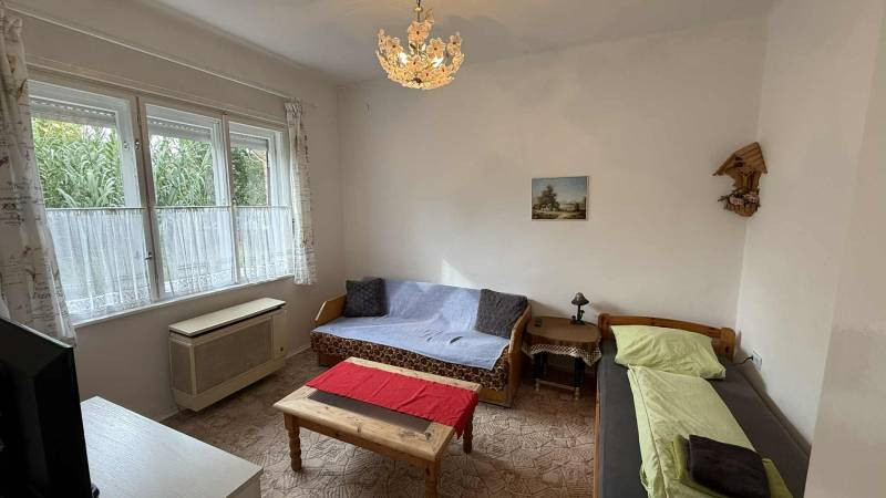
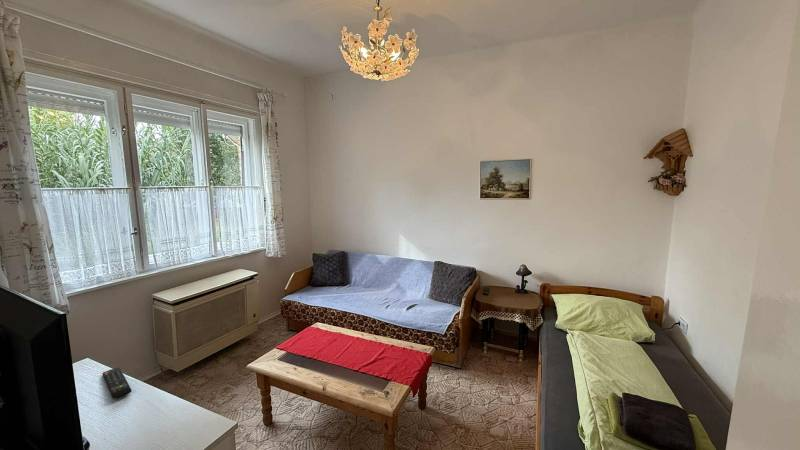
+ remote control (116, 382)
